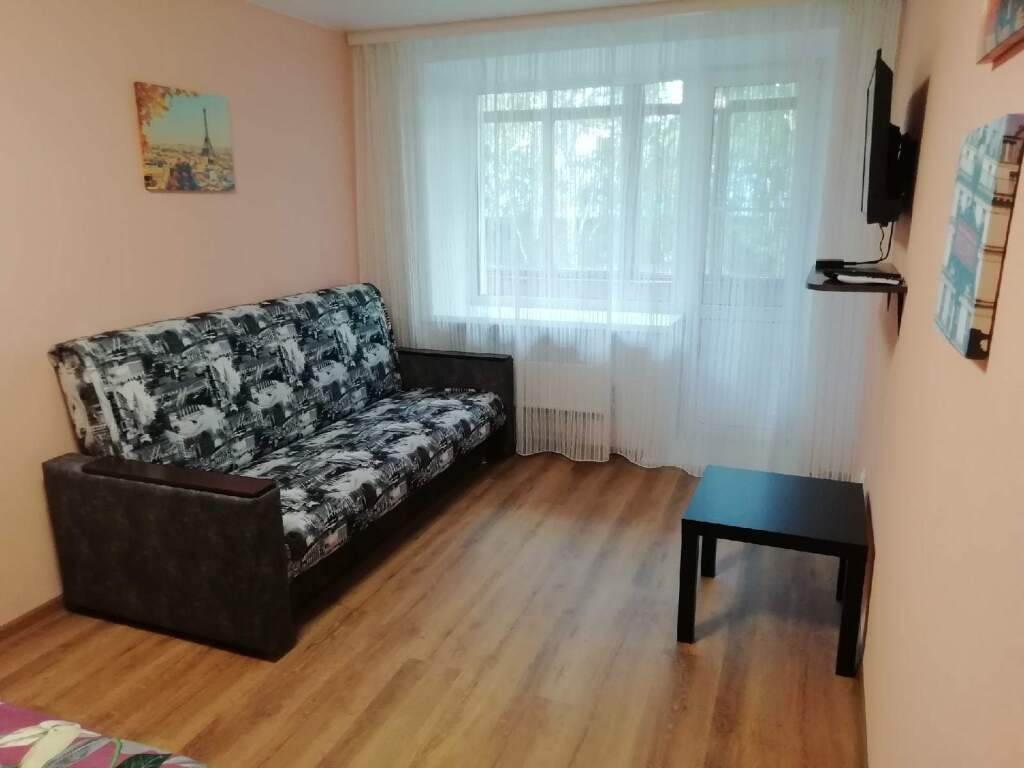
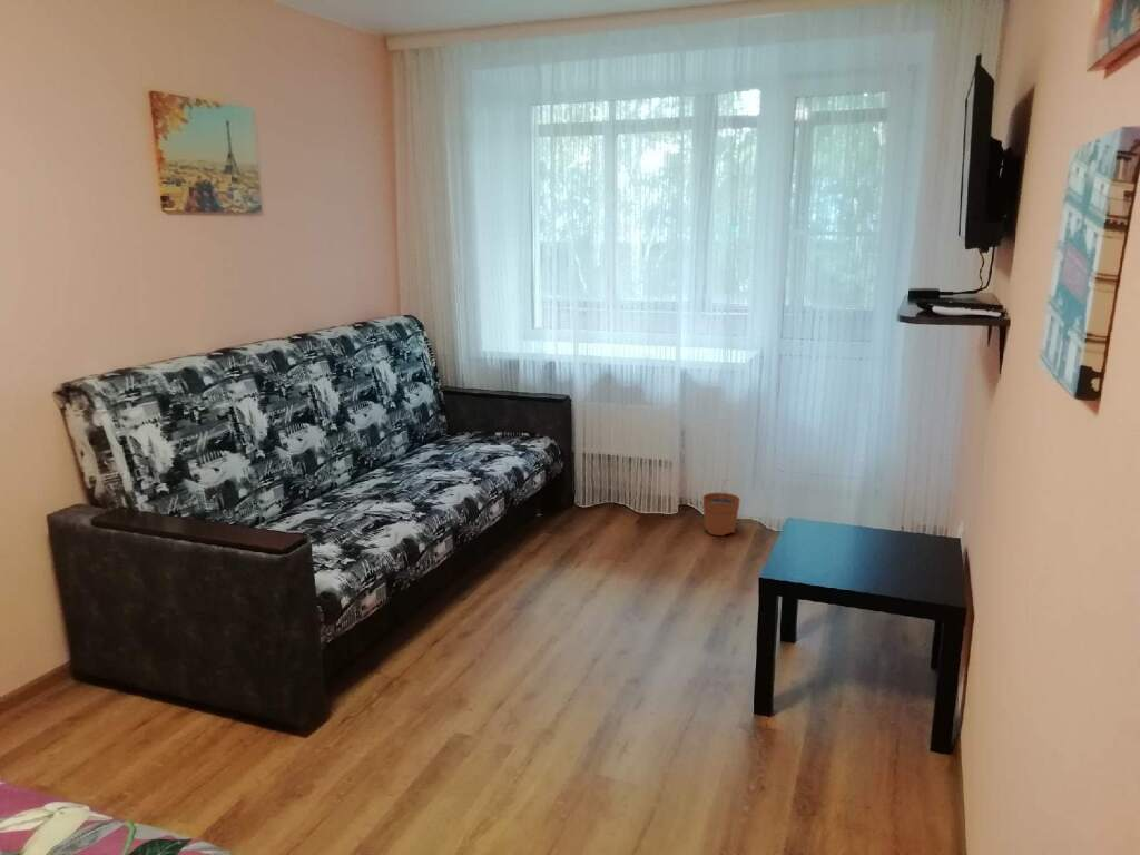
+ plant pot (720, 505)
